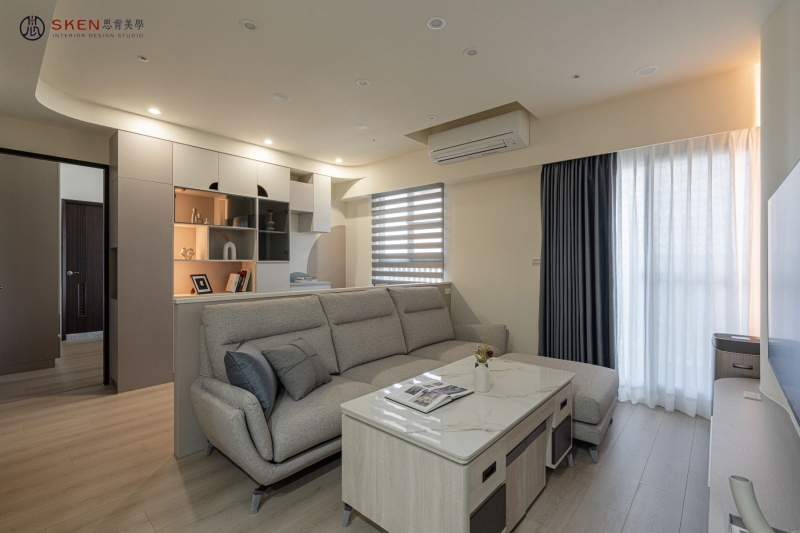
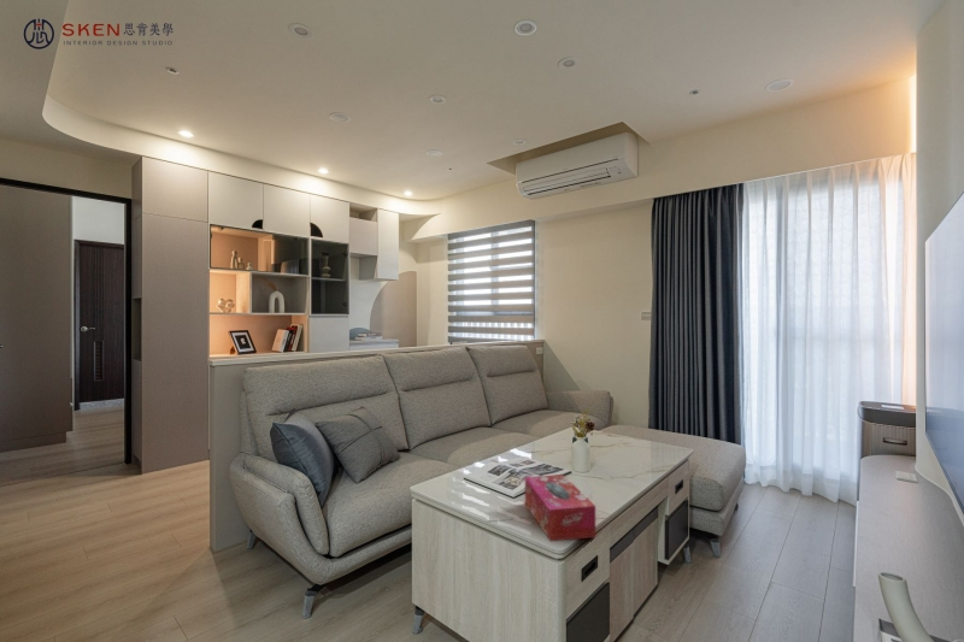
+ tissue box (557, 503)
